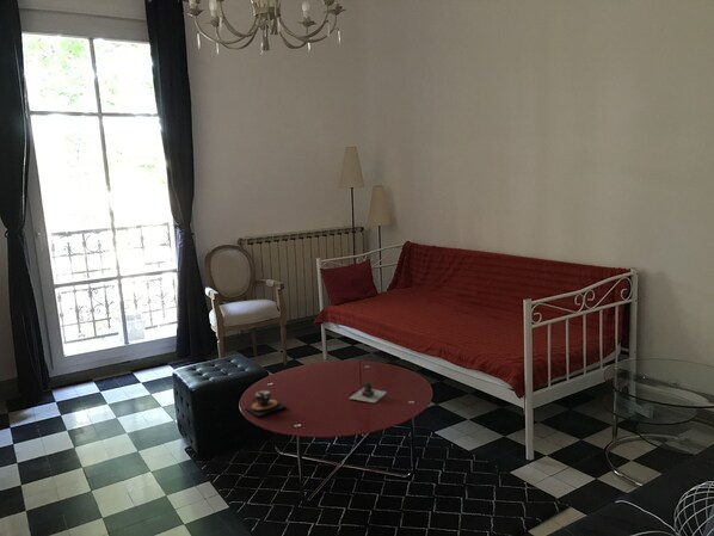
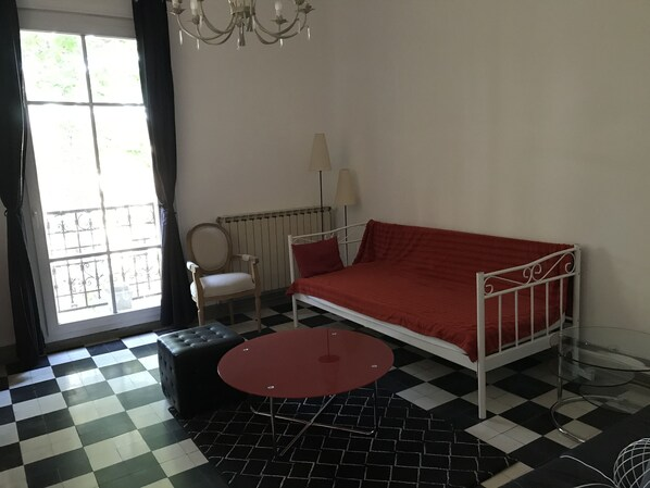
- teapot (368, 388)
- teacup (264, 400)
